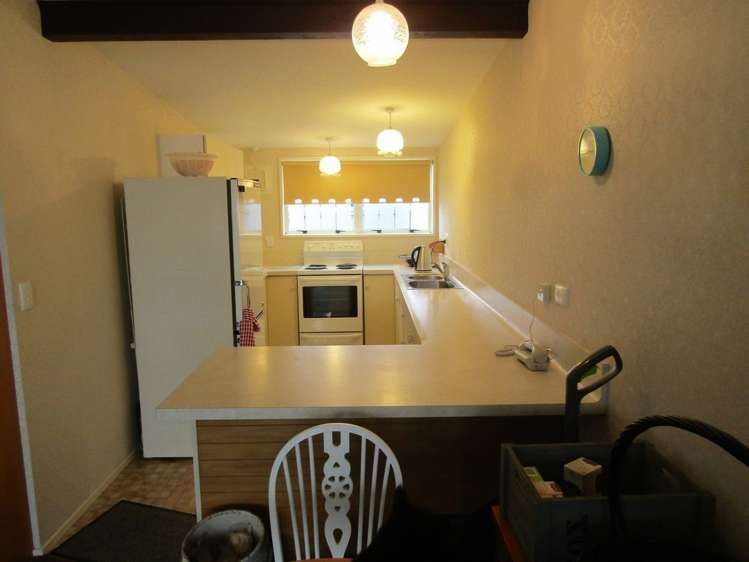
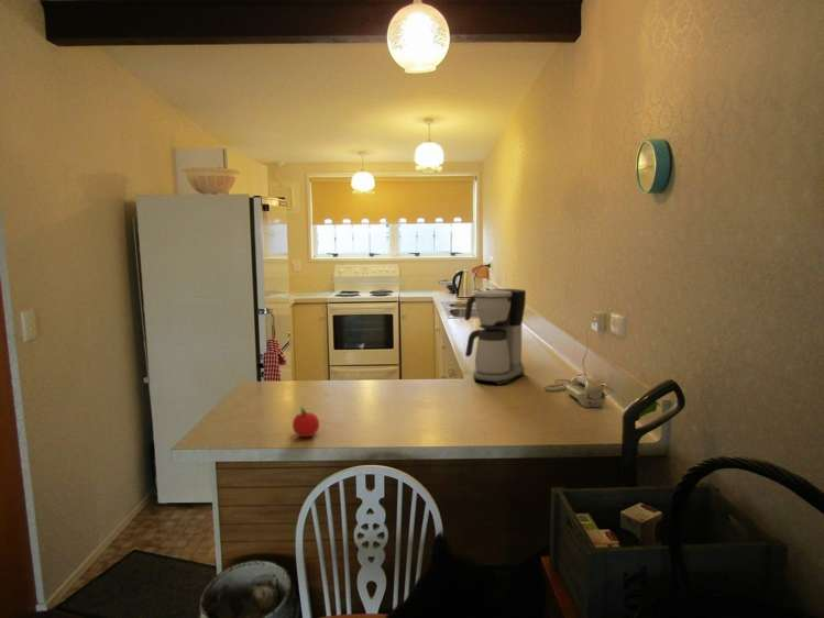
+ coffee maker (494, 332)
+ apple (306, 421)
